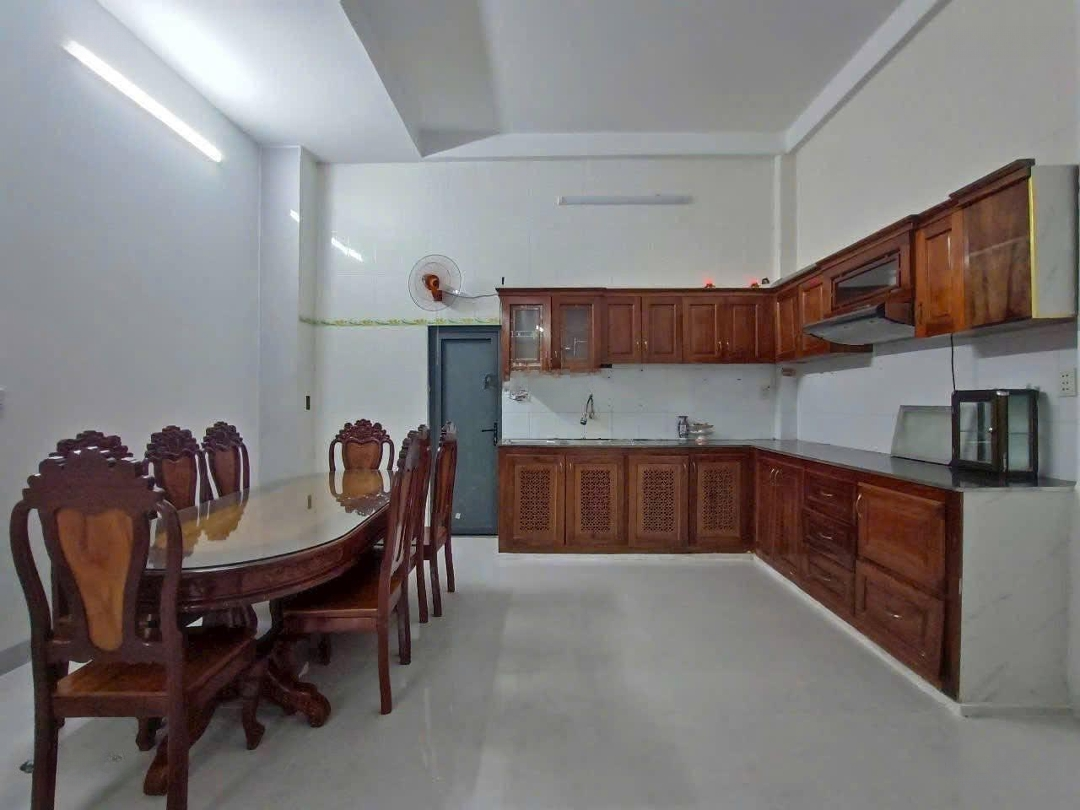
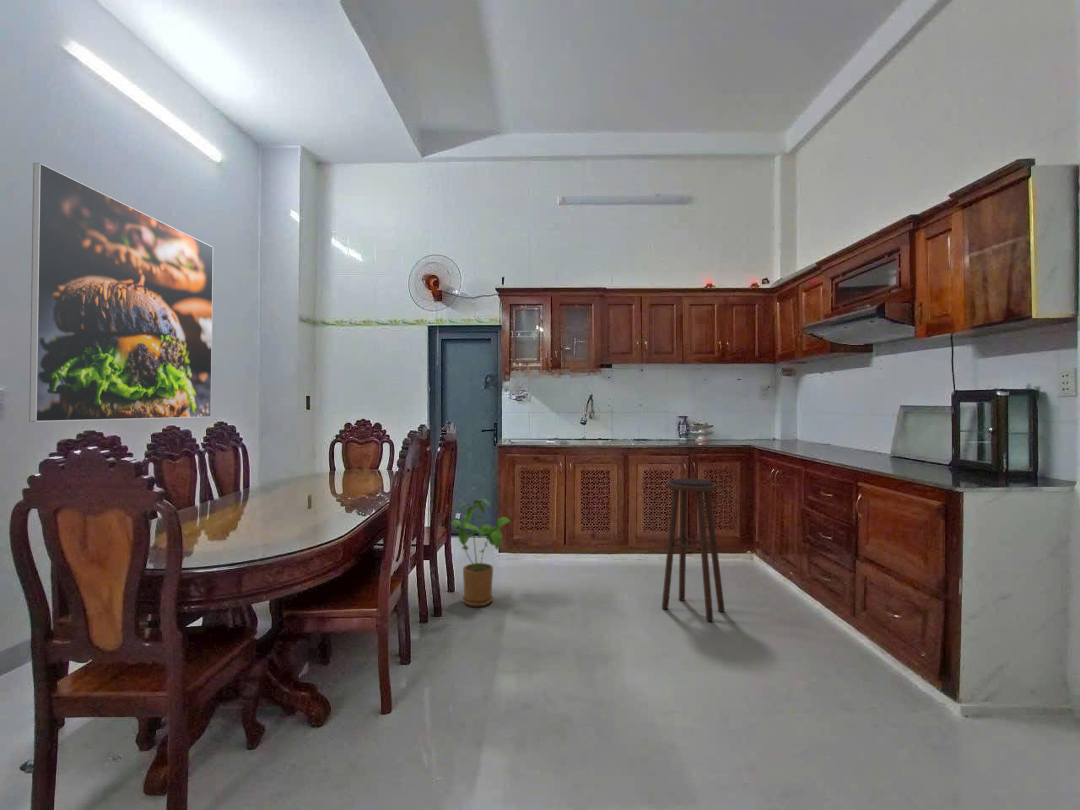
+ stool (692, 546)
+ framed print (140, 316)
+ house plant (481, 550)
